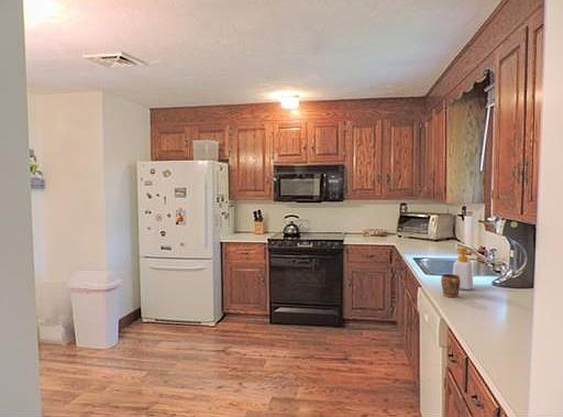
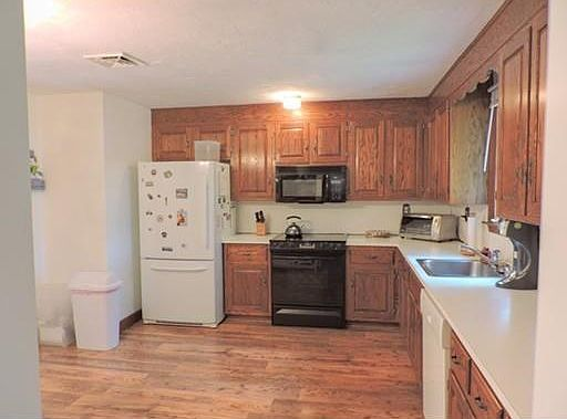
- soap bottle (461, 267)
- mug (450, 285)
